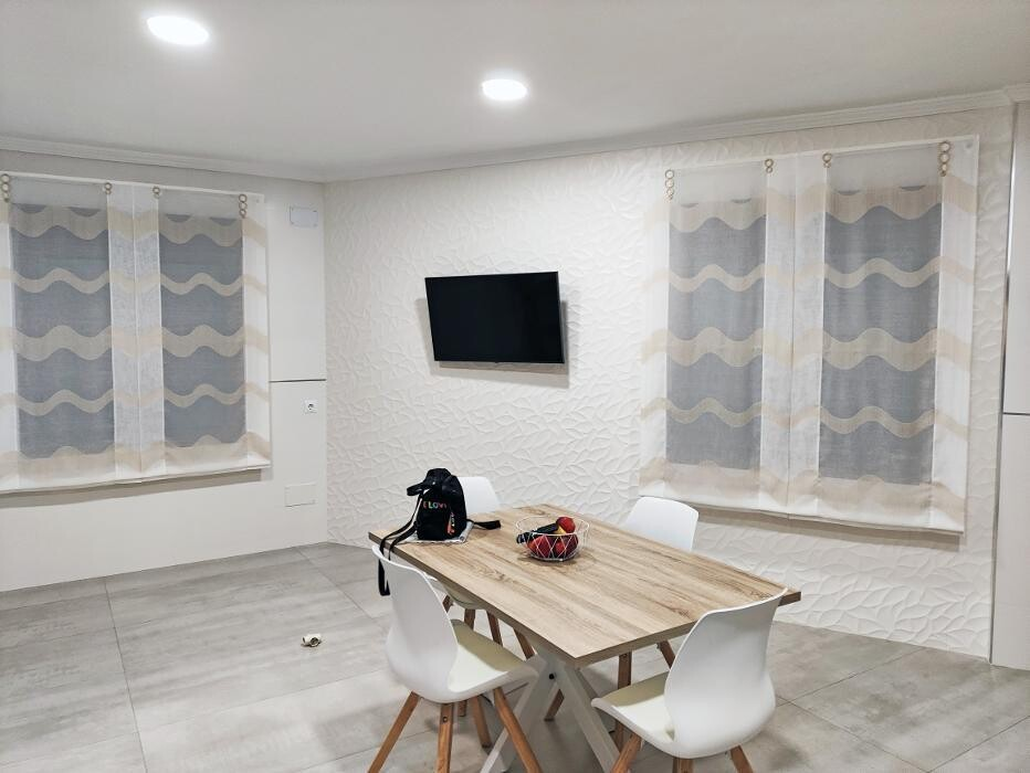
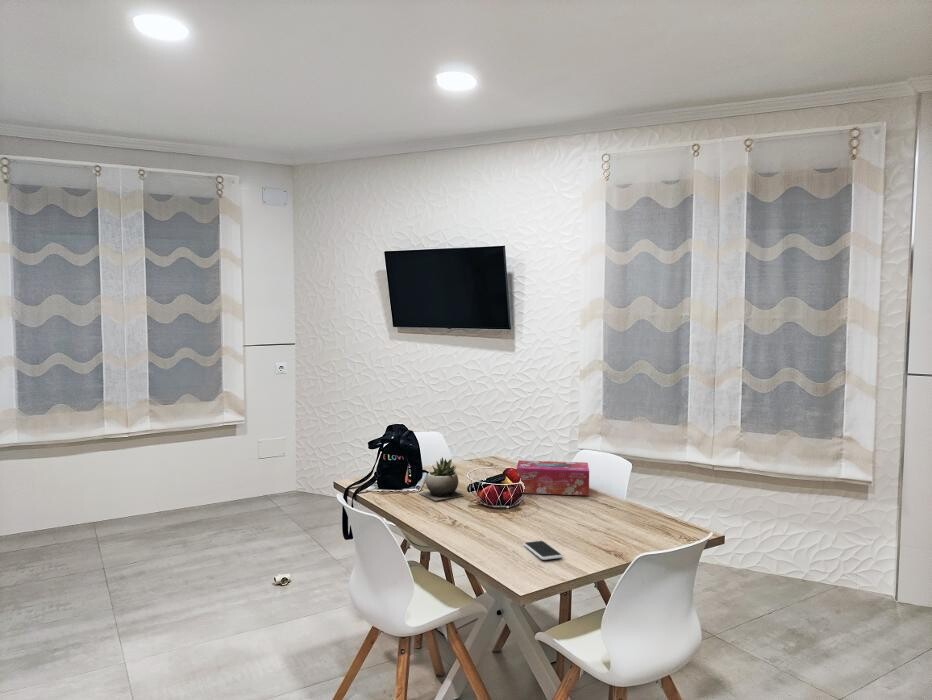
+ tissue box (552, 477)
+ smartphone (542, 549)
+ succulent plant (441, 476)
